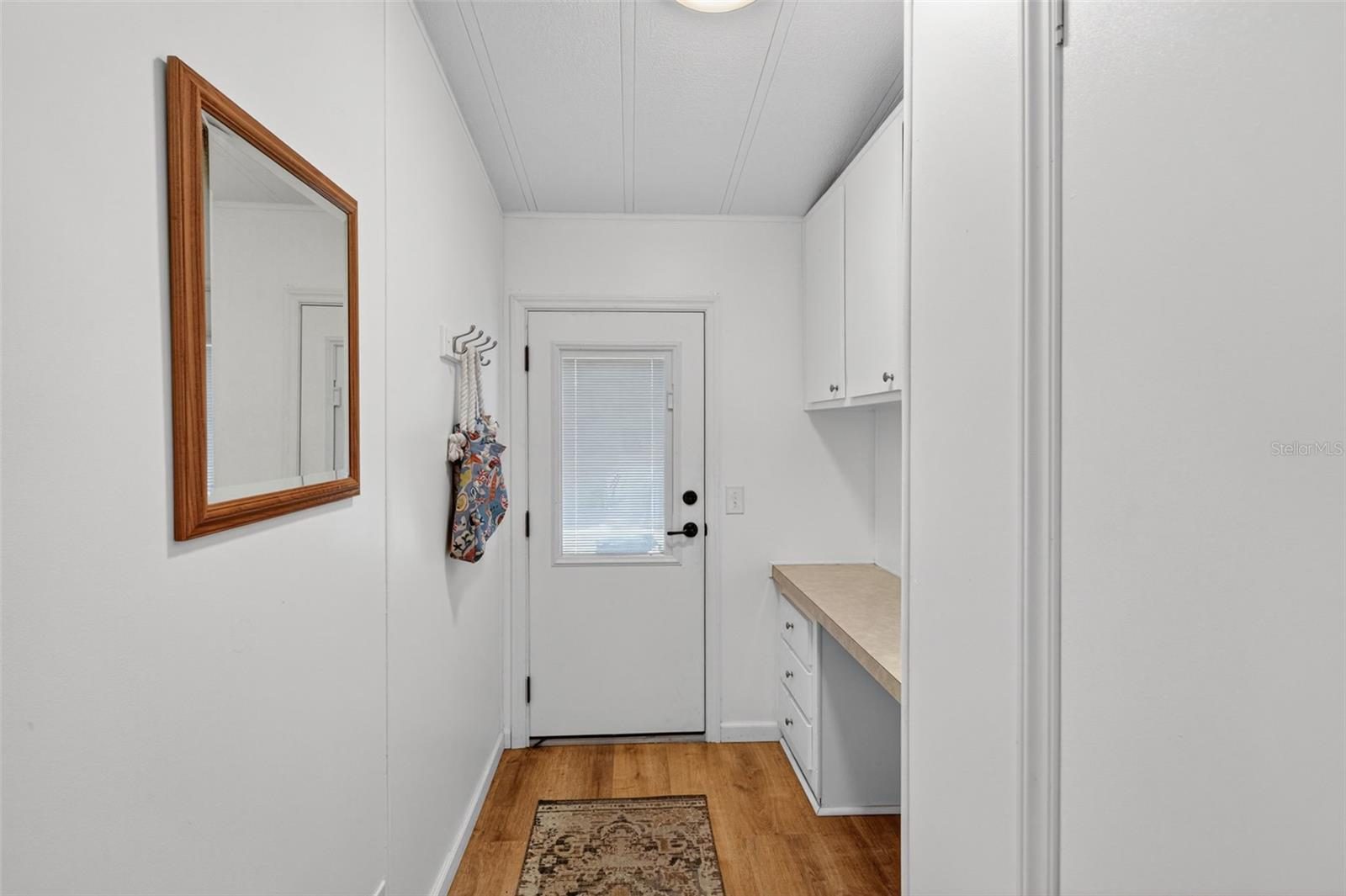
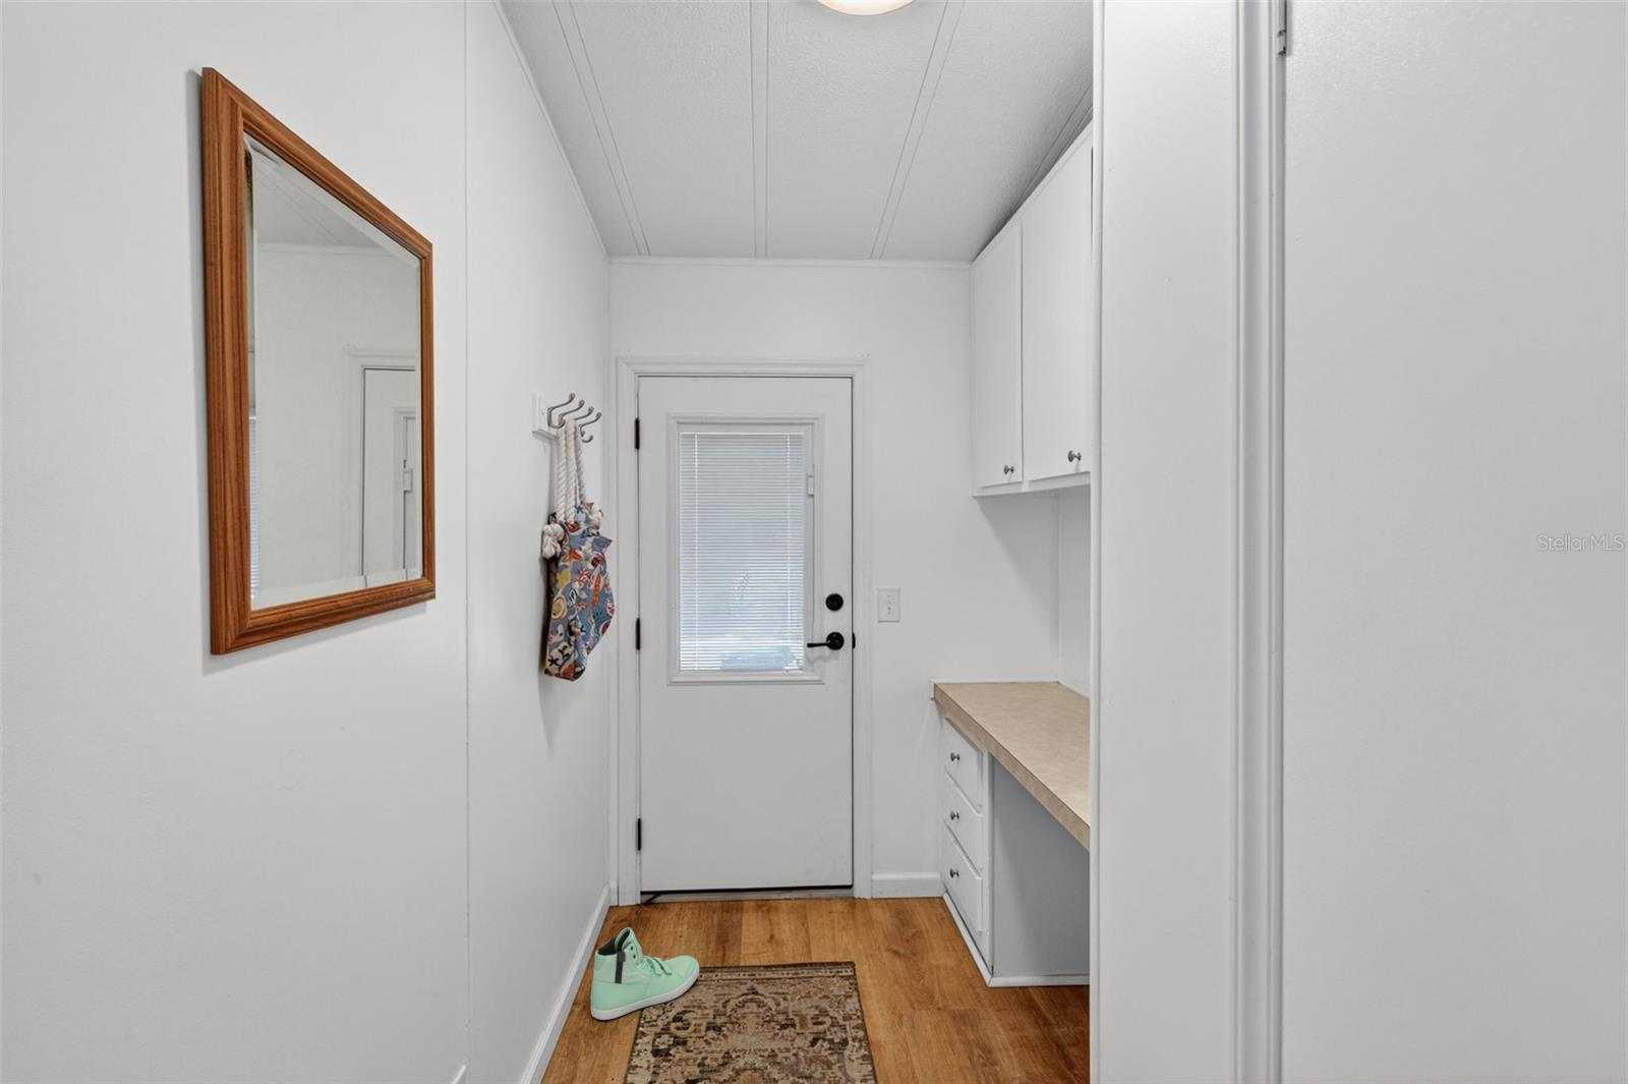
+ sneaker (647, 959)
